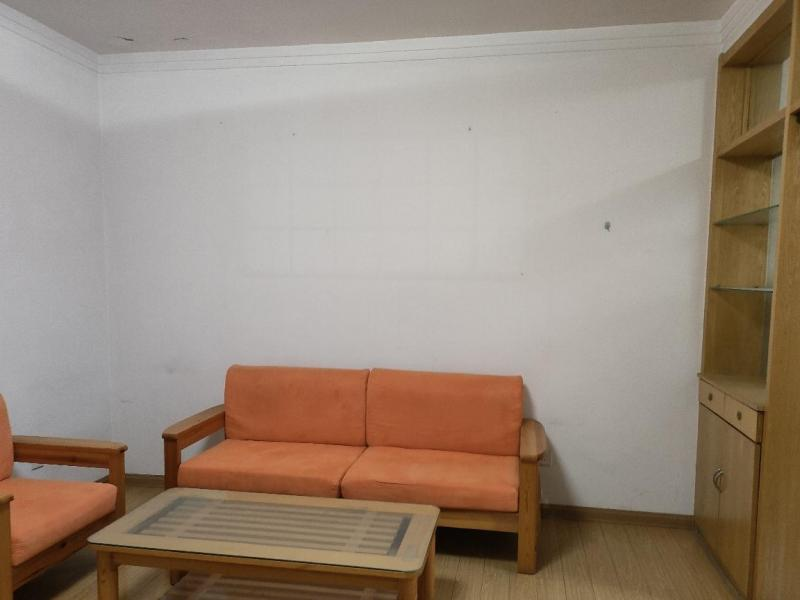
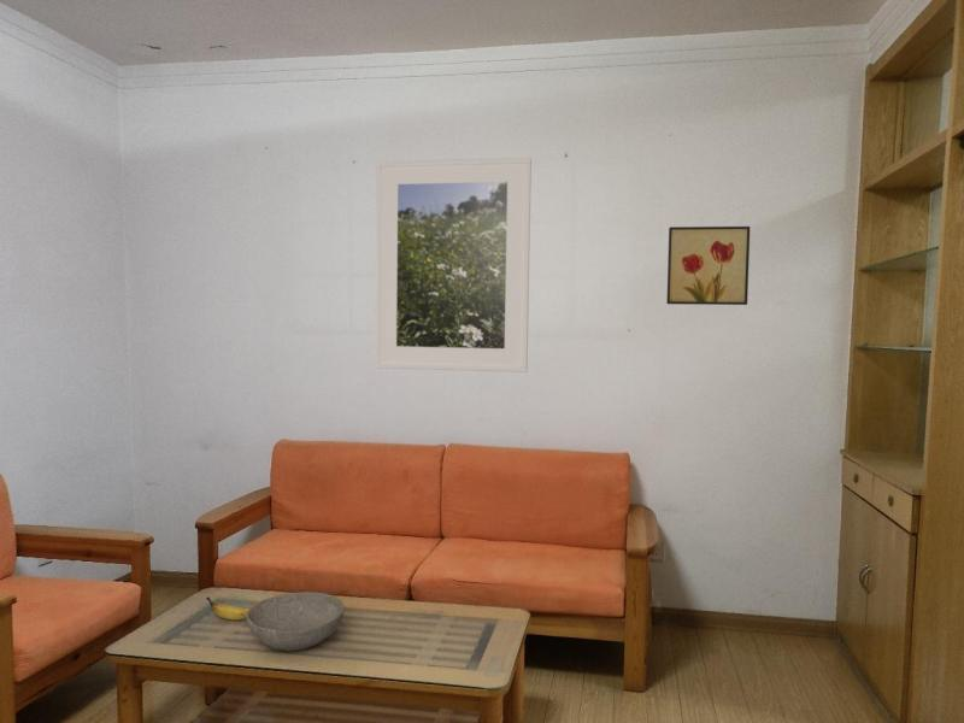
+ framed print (451, 265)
+ bowl (295, 624)
+ wall art (707, 265)
+ banana (230, 609)
